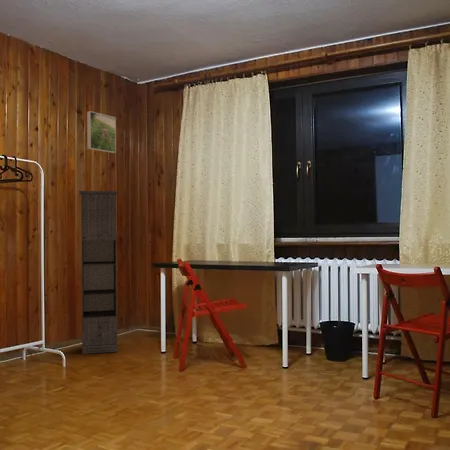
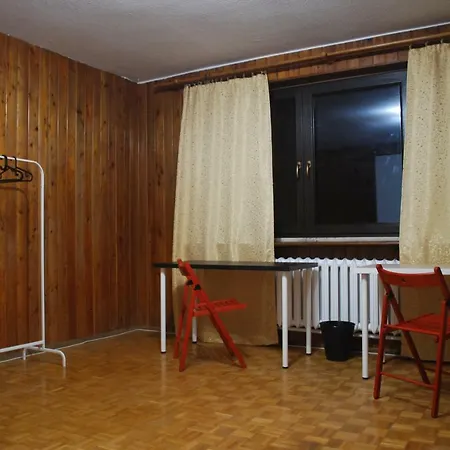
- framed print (101, 132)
- storage cabinet (99, 270)
